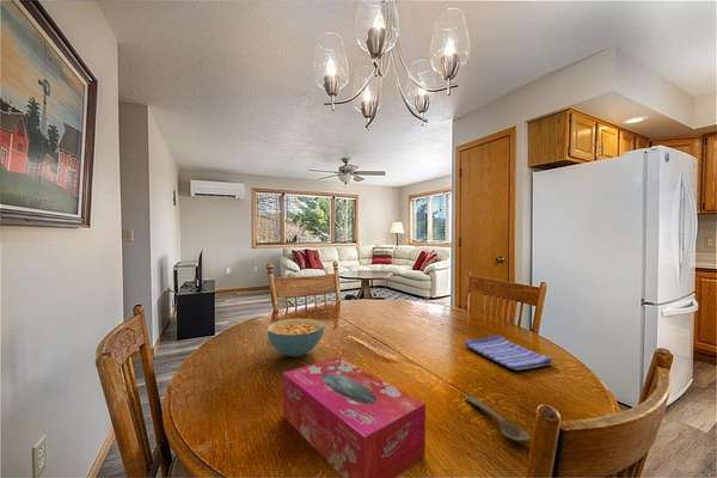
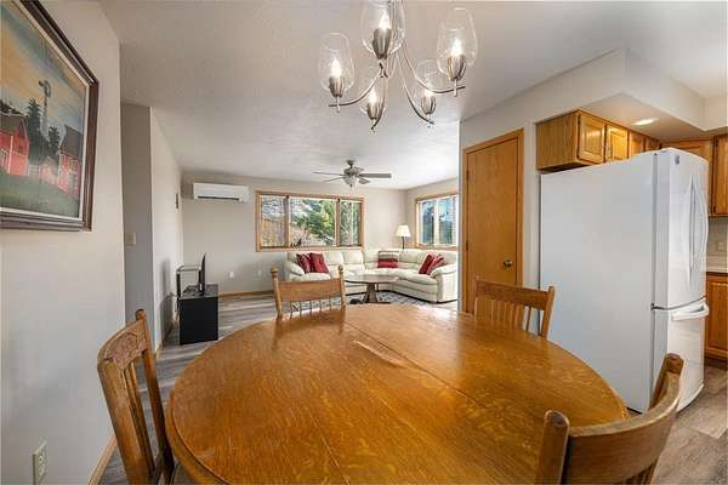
- cereal bowl (295, 339)
- spoon (492, 415)
- dish towel (504, 350)
- tissue box (347, 410)
